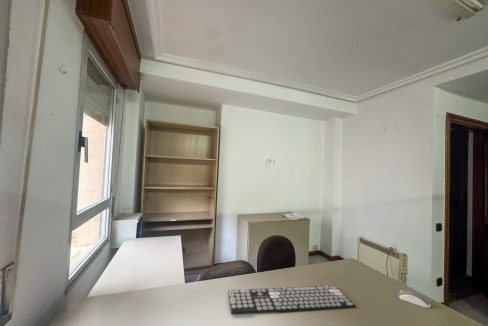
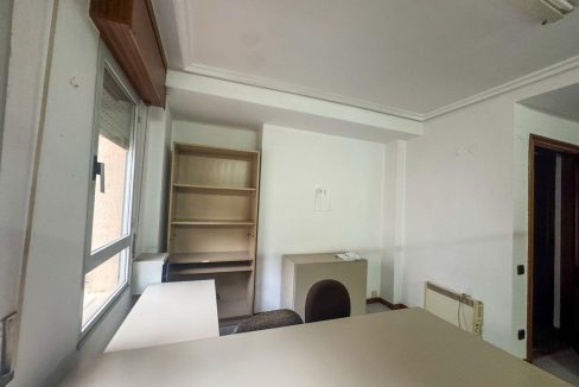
- computer mouse (413, 296)
- keyboard (289, 297)
